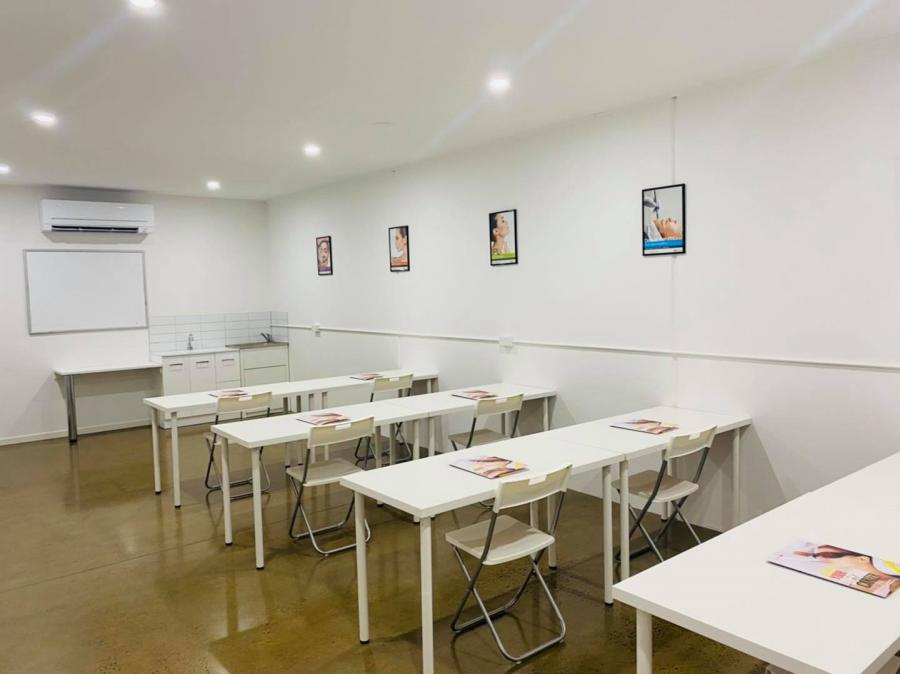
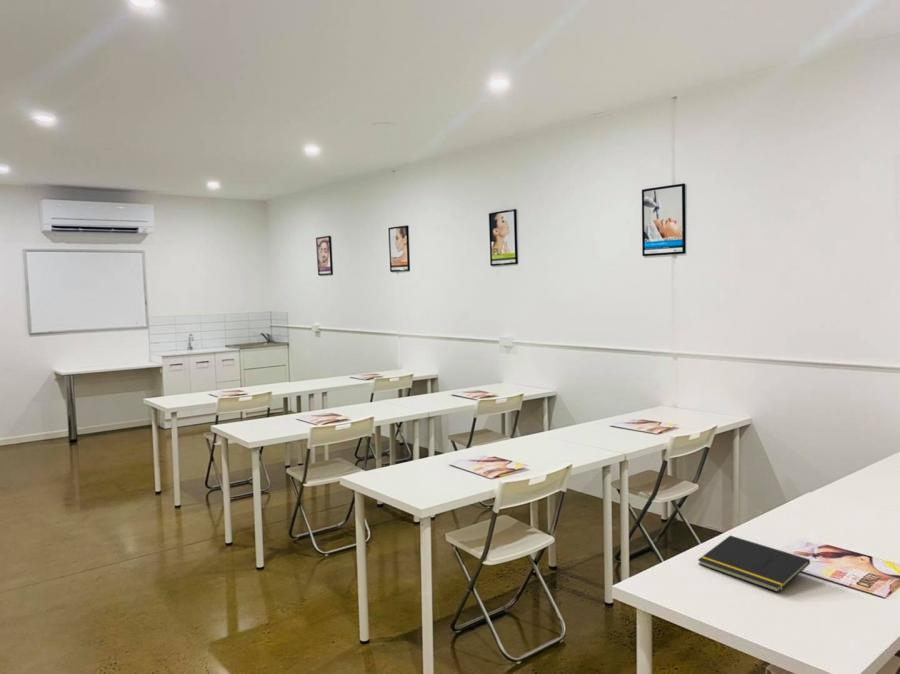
+ notepad (752, 561)
